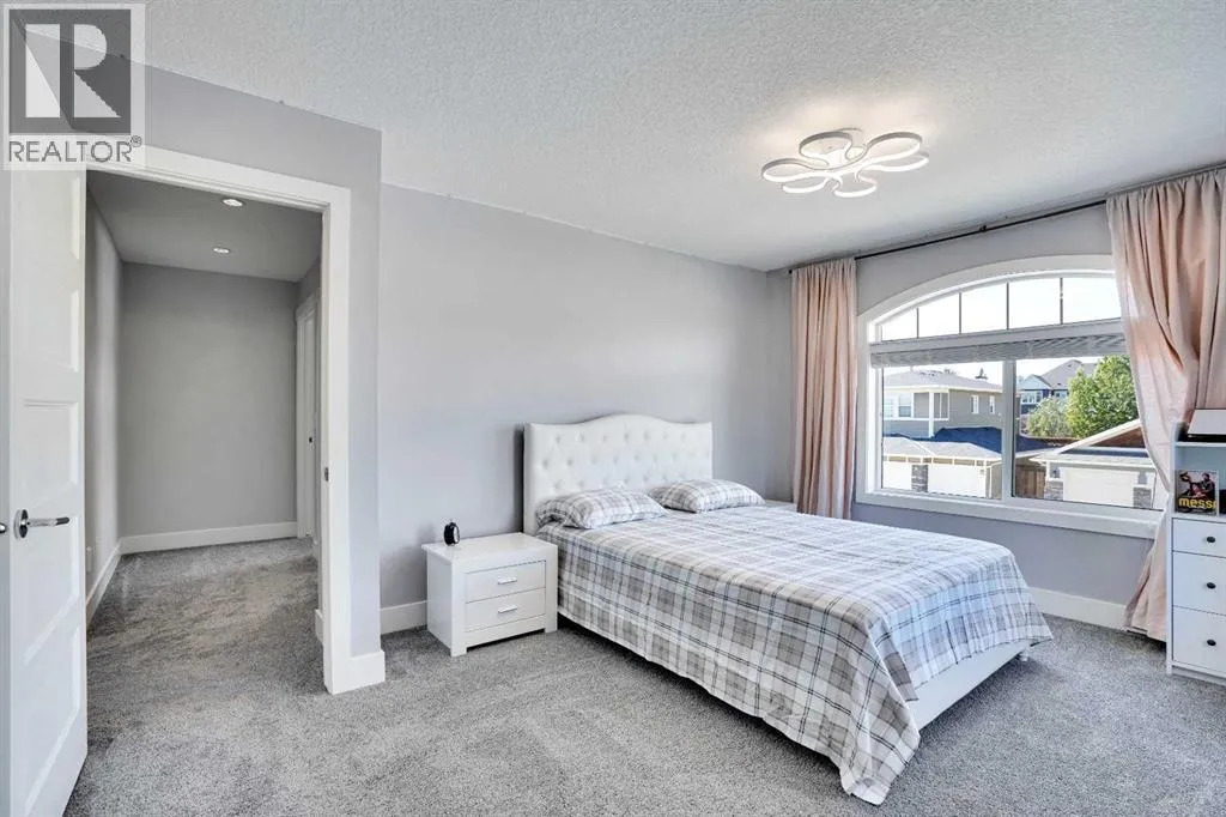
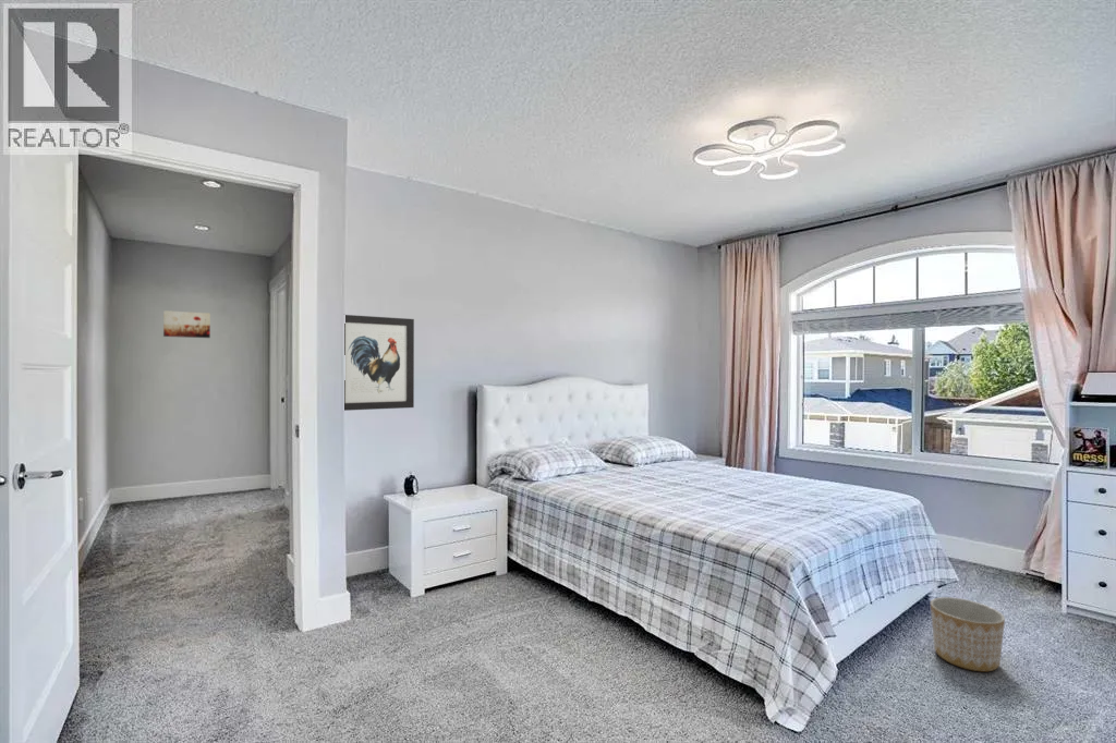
+ planter (966, 634)
+ wall art (186, 325)
+ wall art (376, 363)
